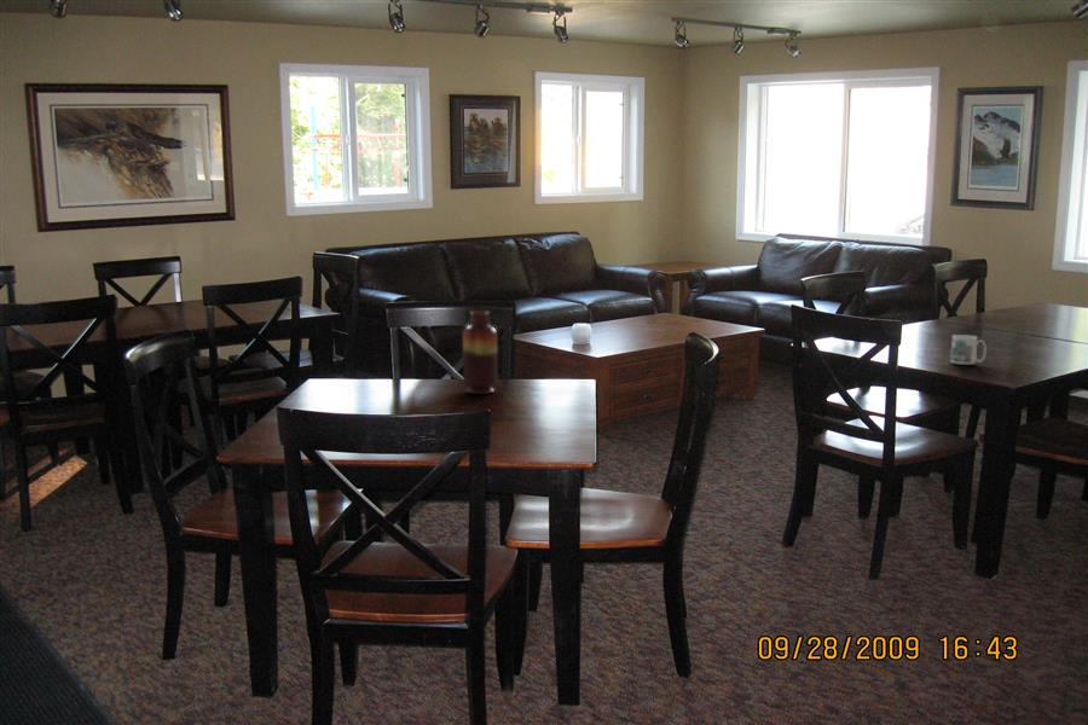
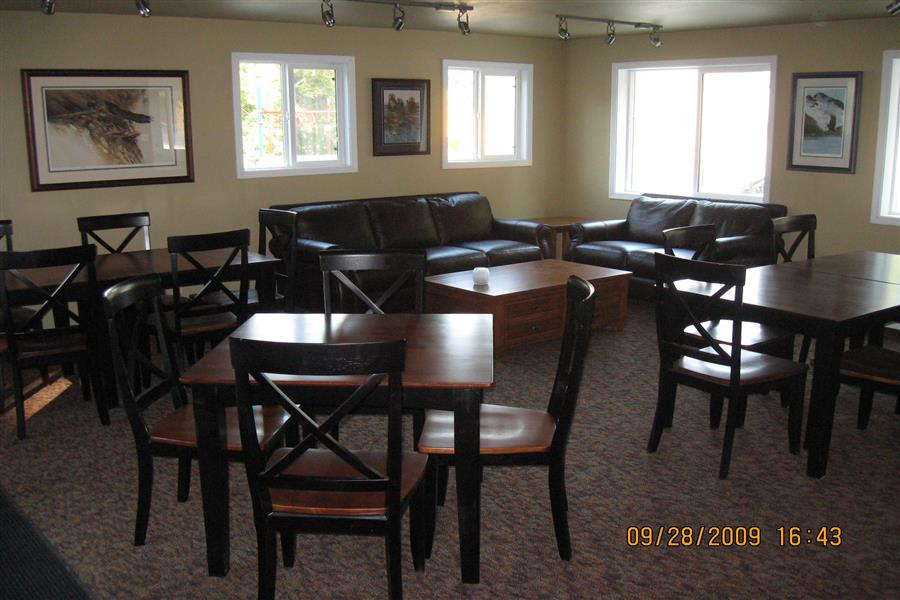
- vase (480, 352)
- mug (968, 350)
